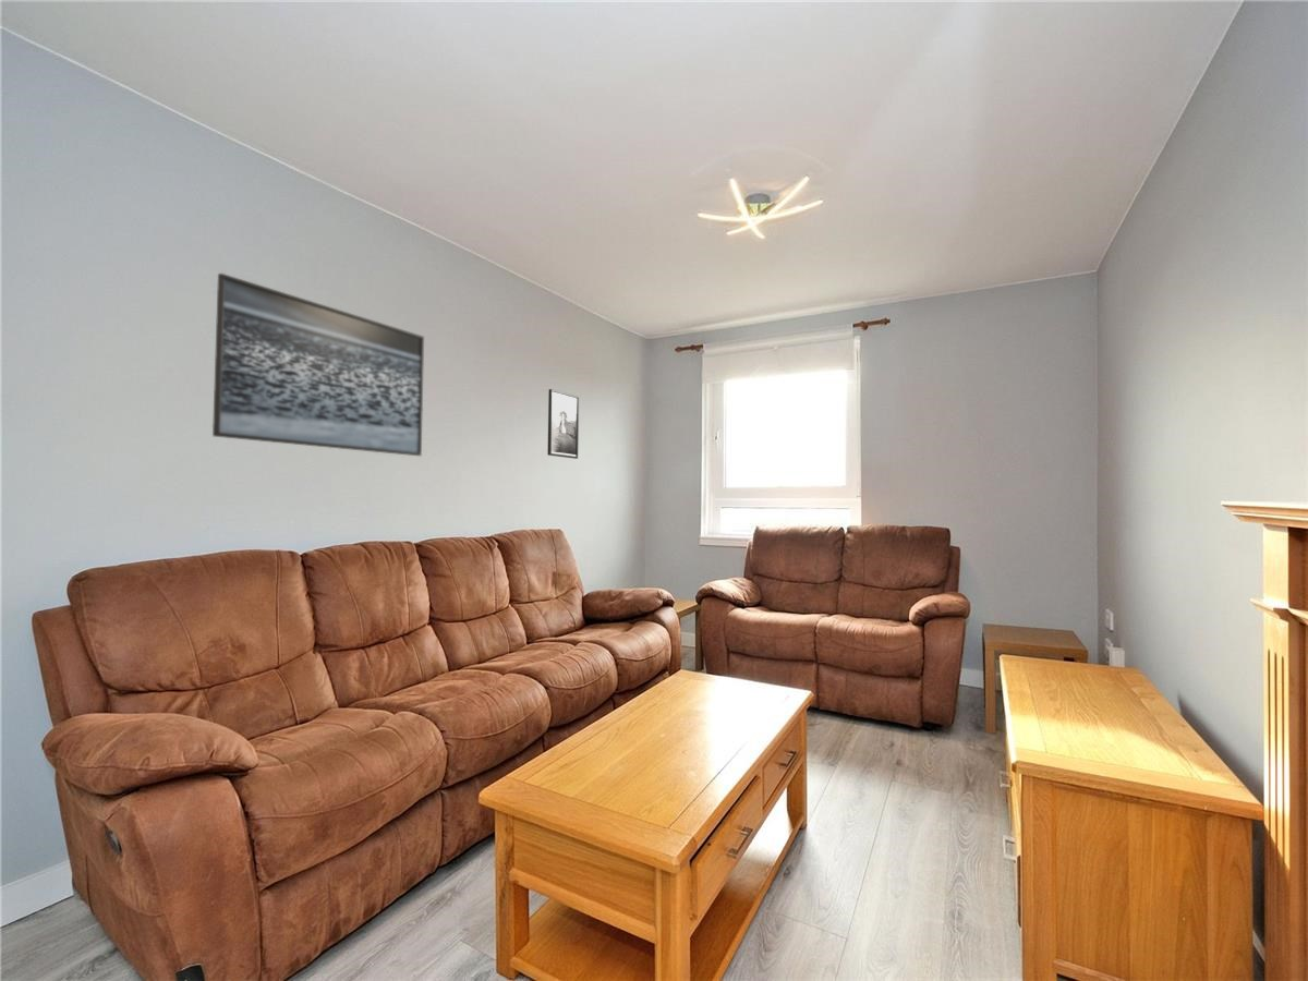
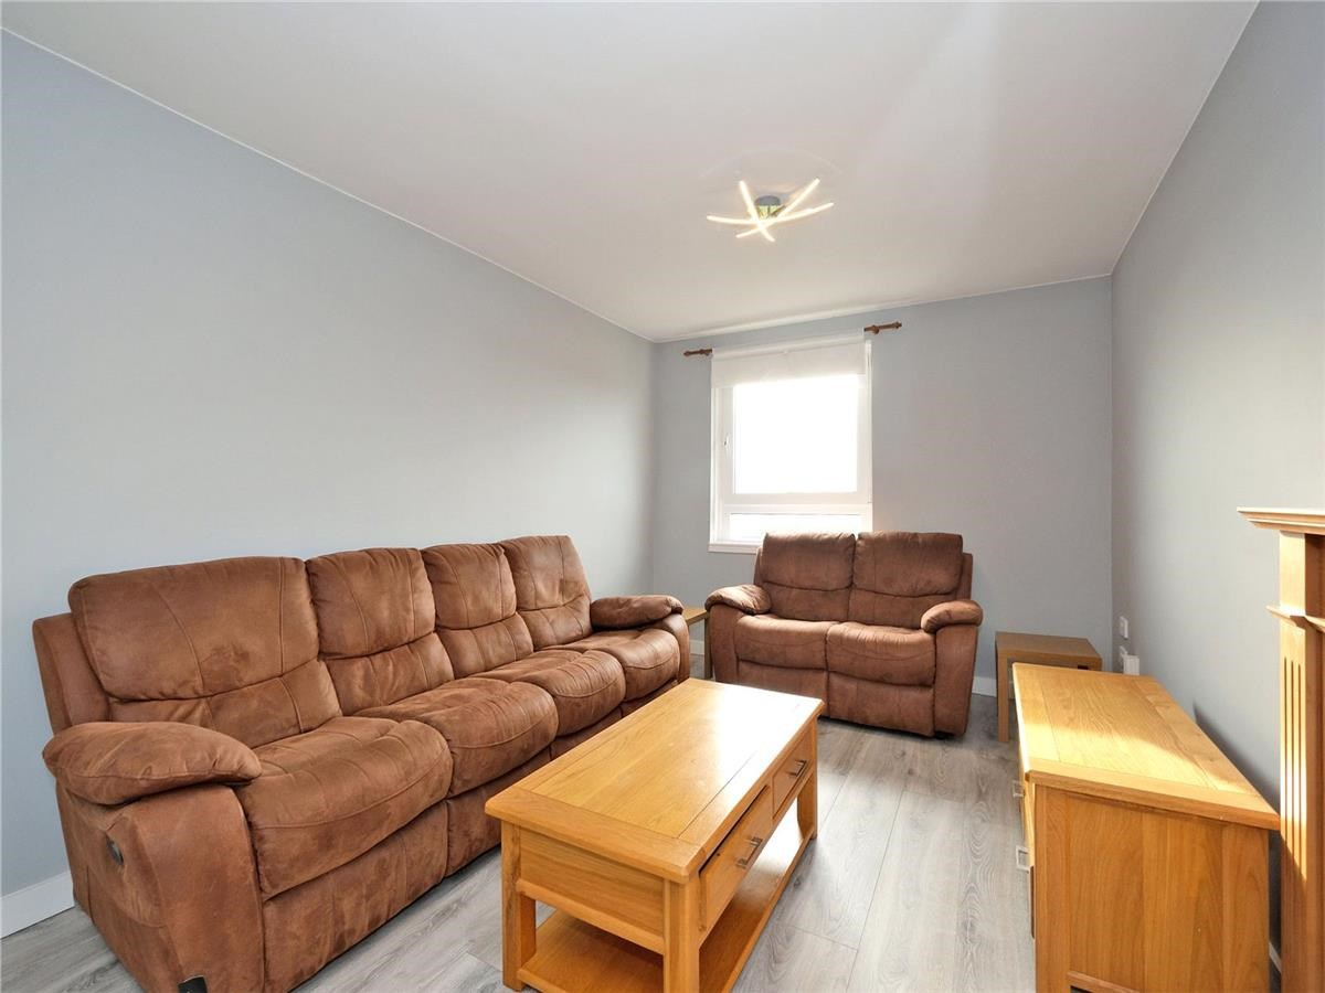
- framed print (564, 424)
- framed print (335, 378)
